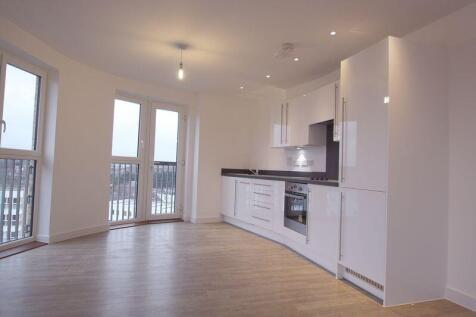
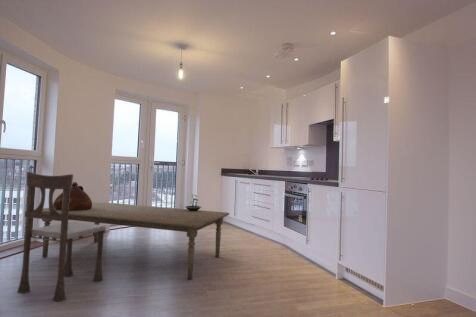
+ dining chair (67, 229)
+ ceramic jug (74, 195)
+ terrarium (193, 198)
+ dining table (135, 226)
